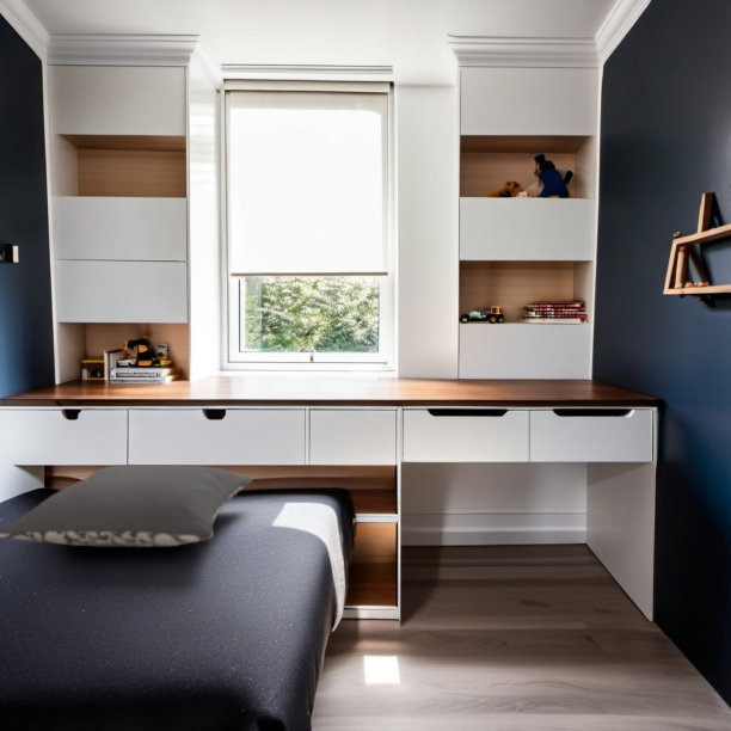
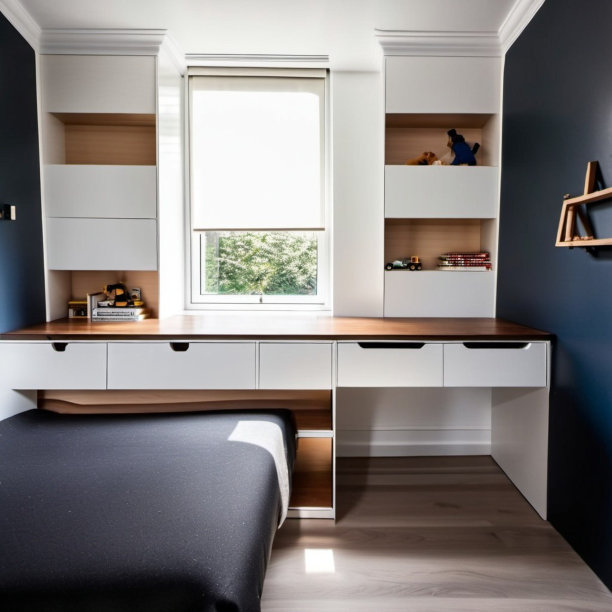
- pillow (143, 502)
